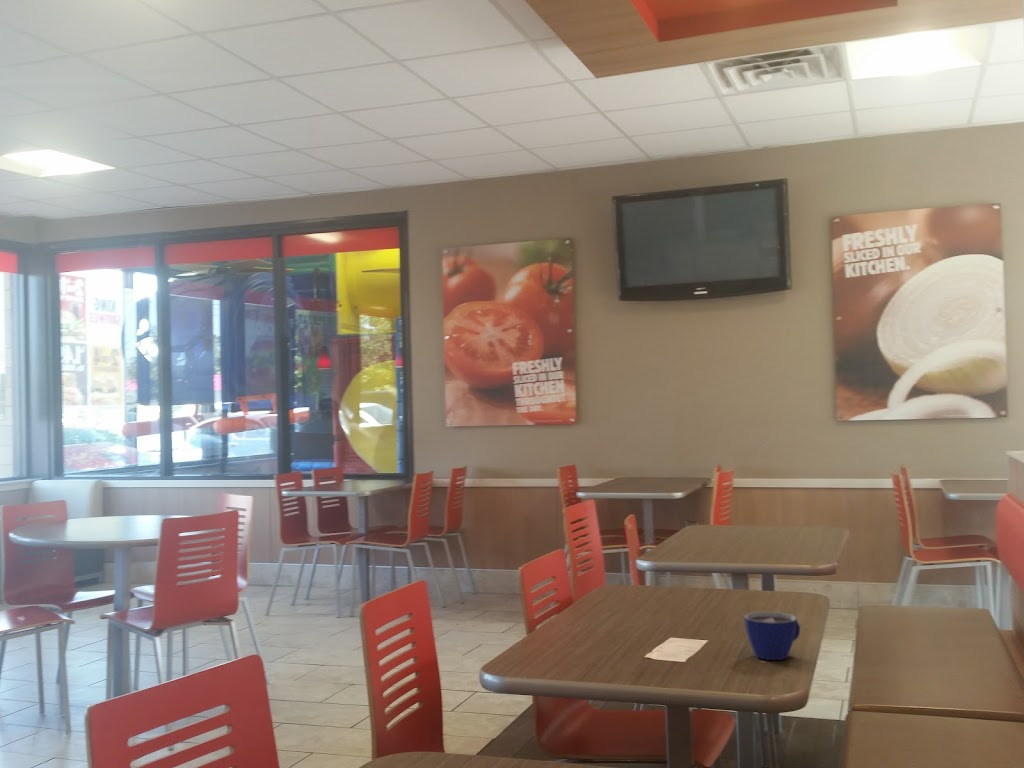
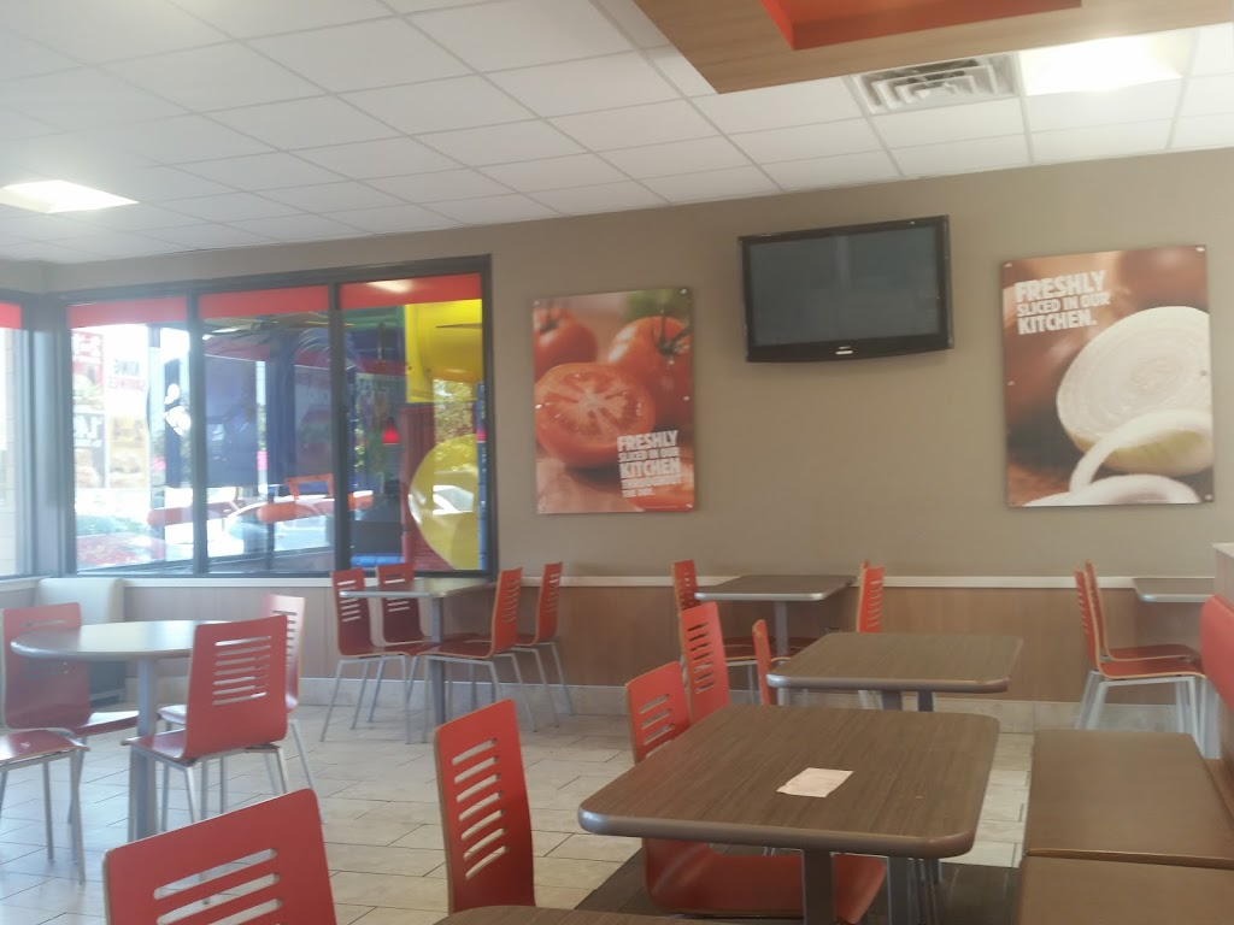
- cup (776, 634)
